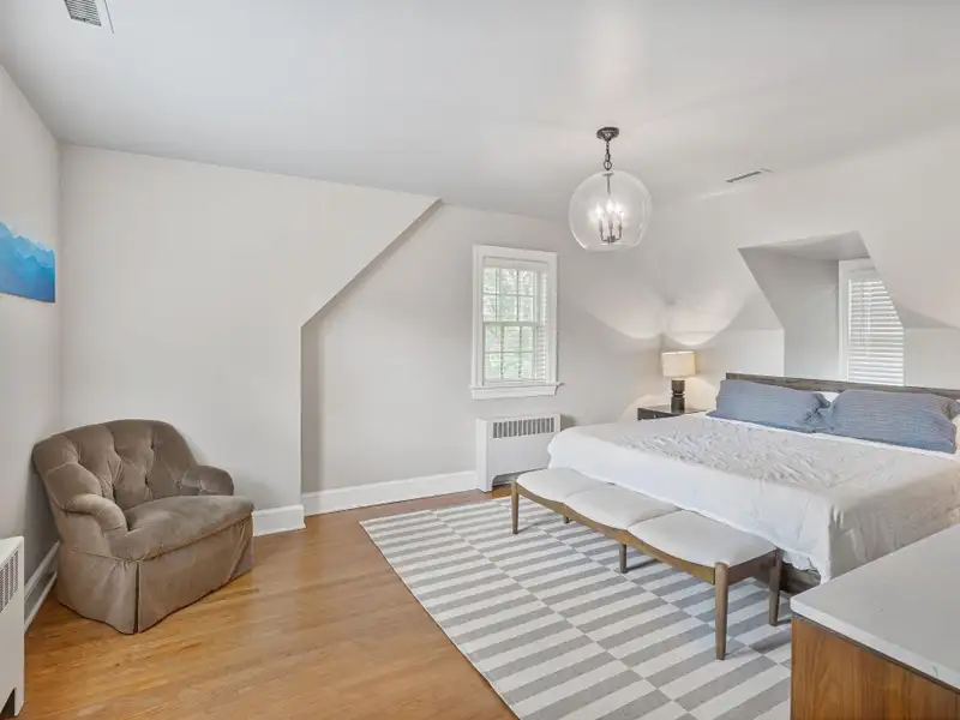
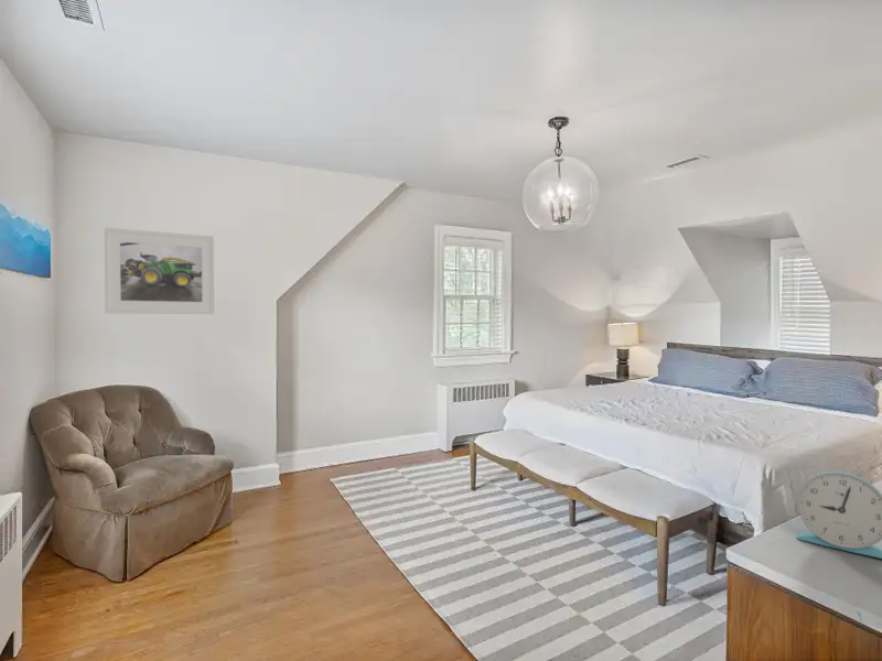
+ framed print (162, 272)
+ alarm clock (842, 507)
